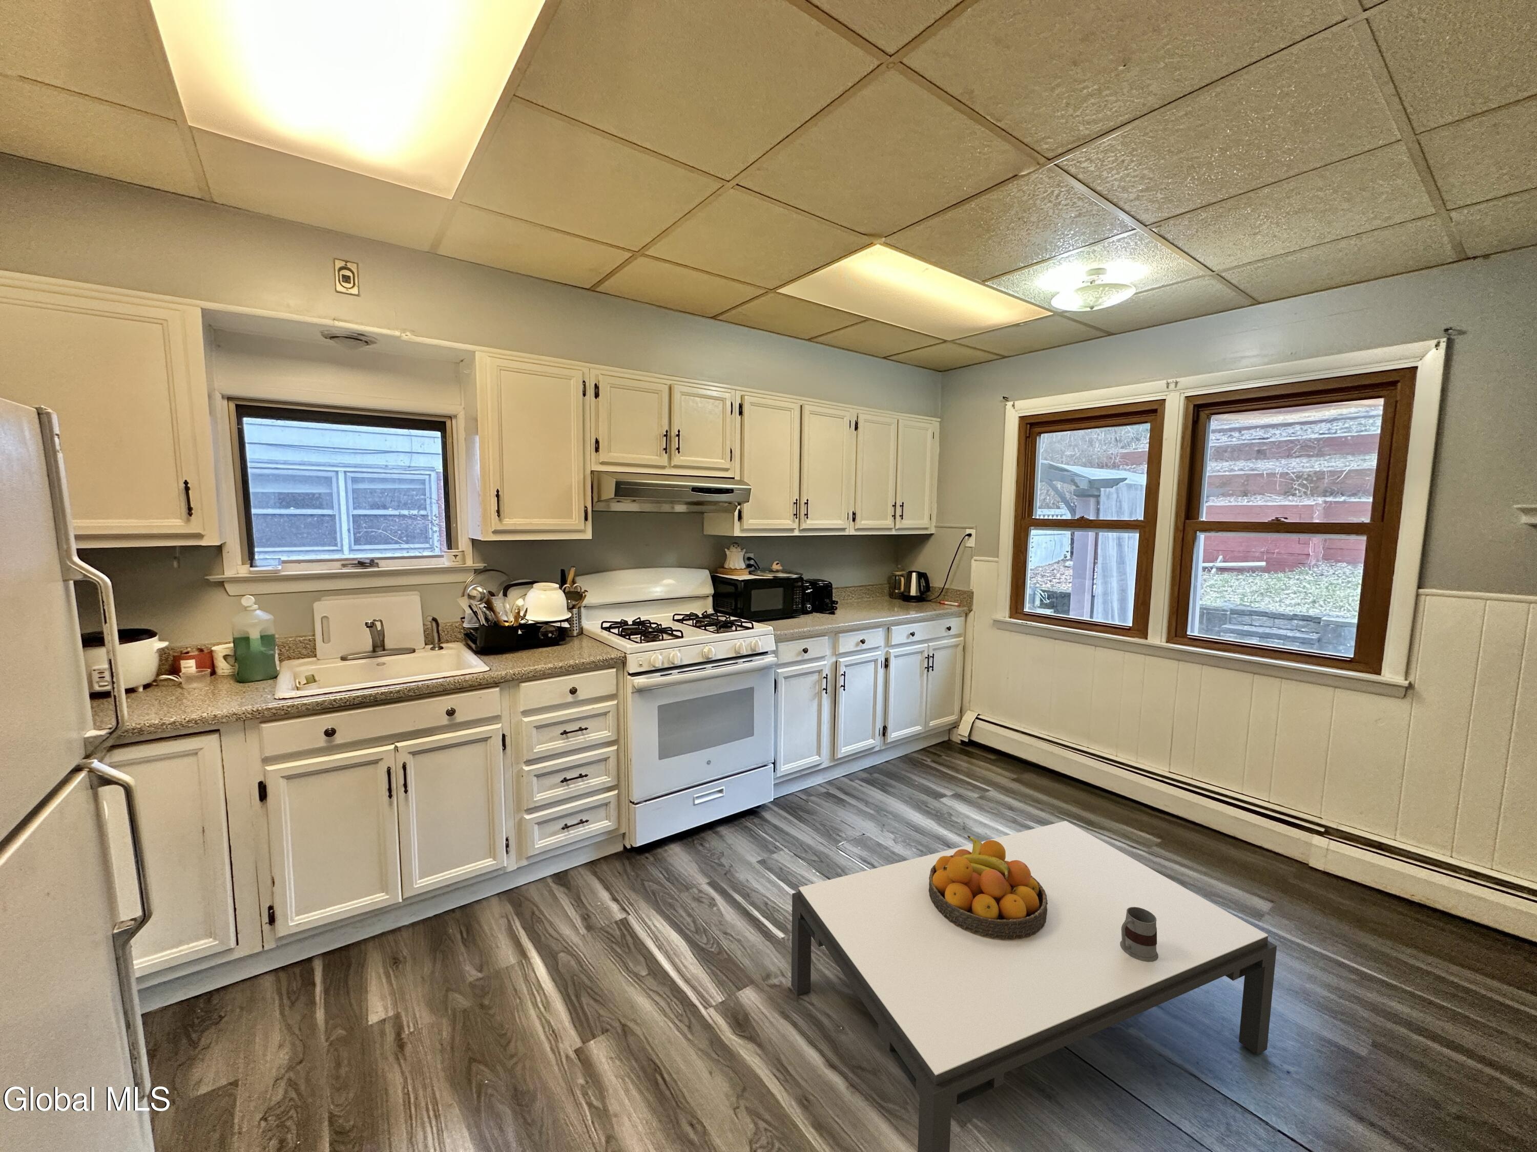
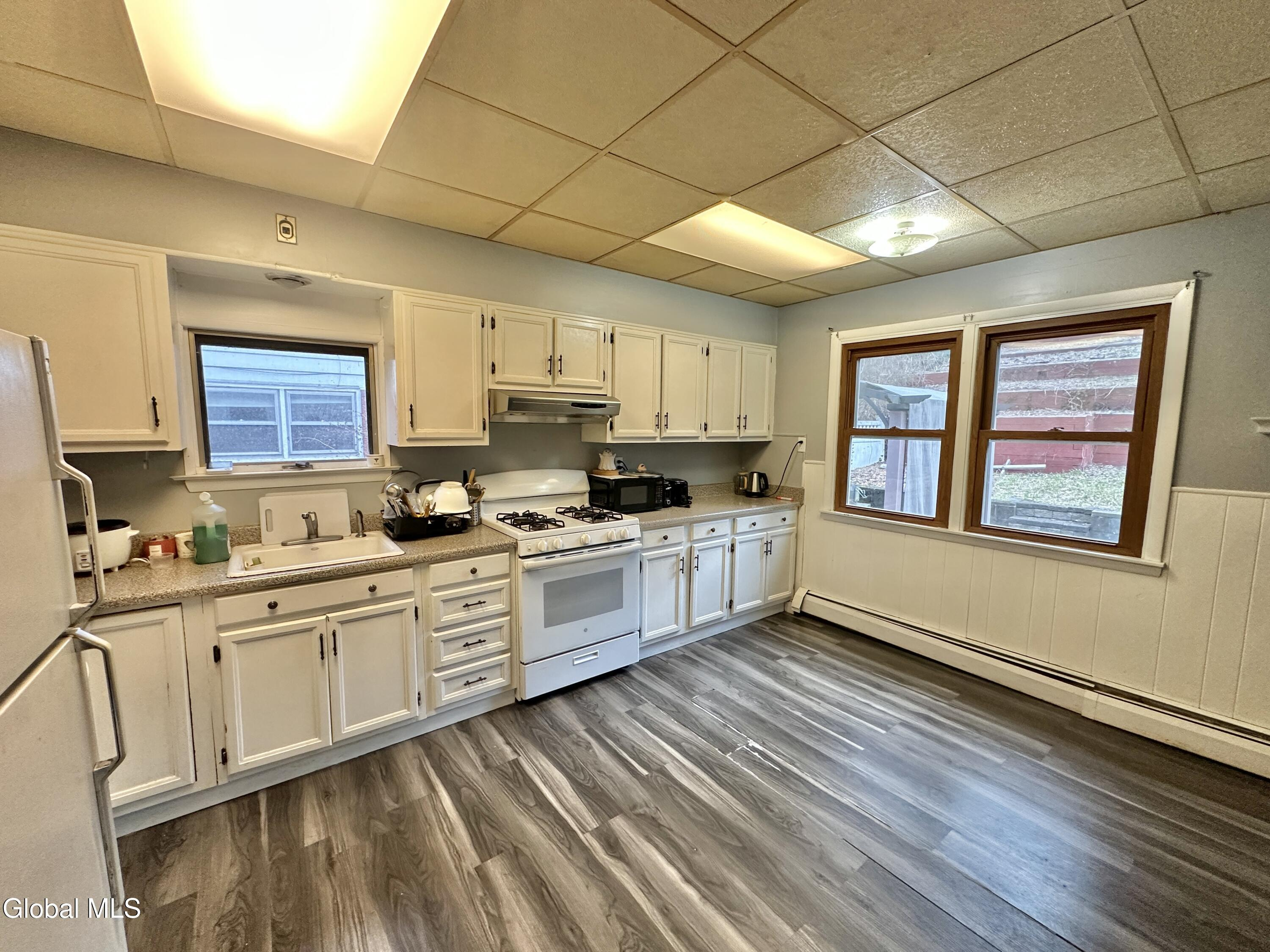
- fruit bowl (986, 877)
- mug (1136, 933)
- coffee table (1017, 963)
